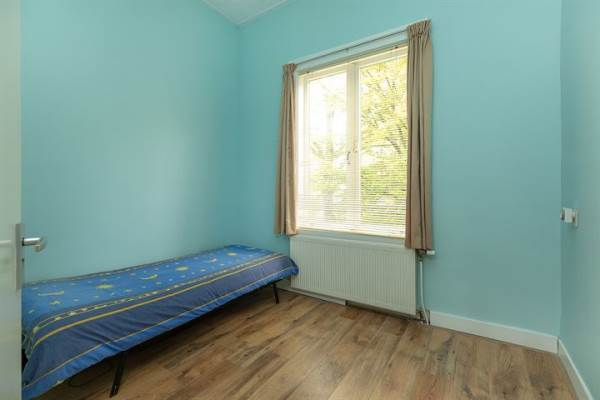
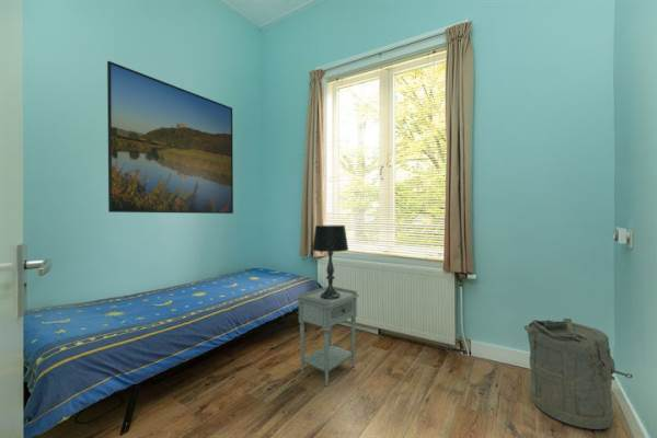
+ nightstand (328, 331)
+ table lamp (330, 261)
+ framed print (181, 150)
+ laundry hamper (569, 364)
